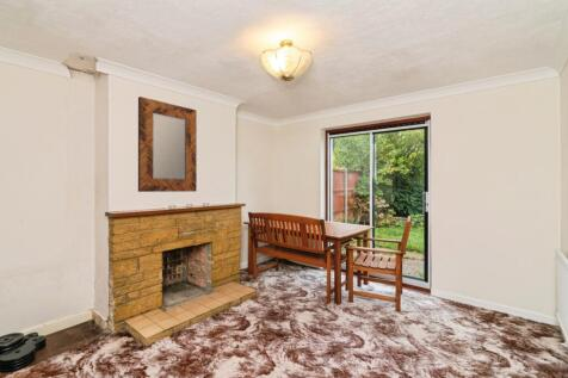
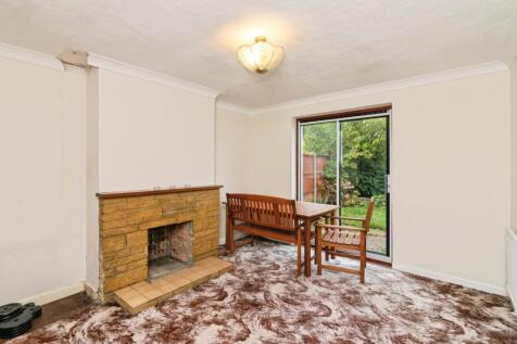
- home mirror (169, 148)
